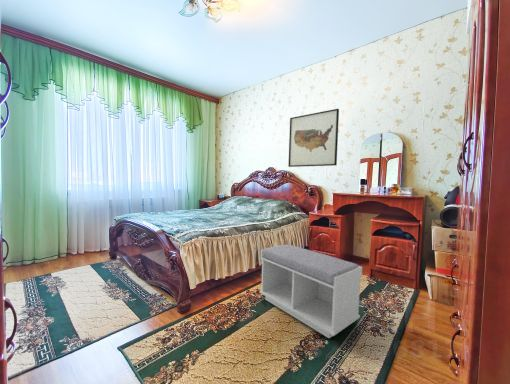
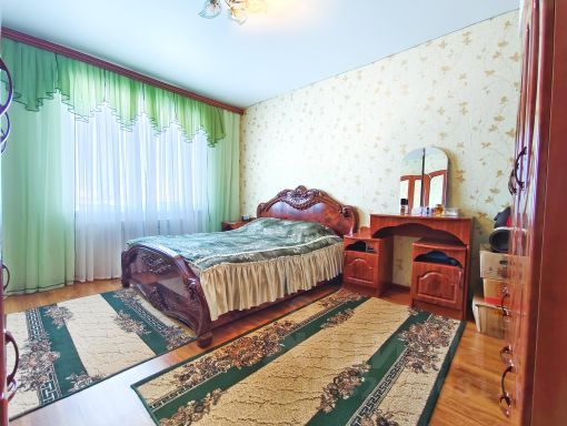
- bench (305, 282)
- wall art (311, 140)
